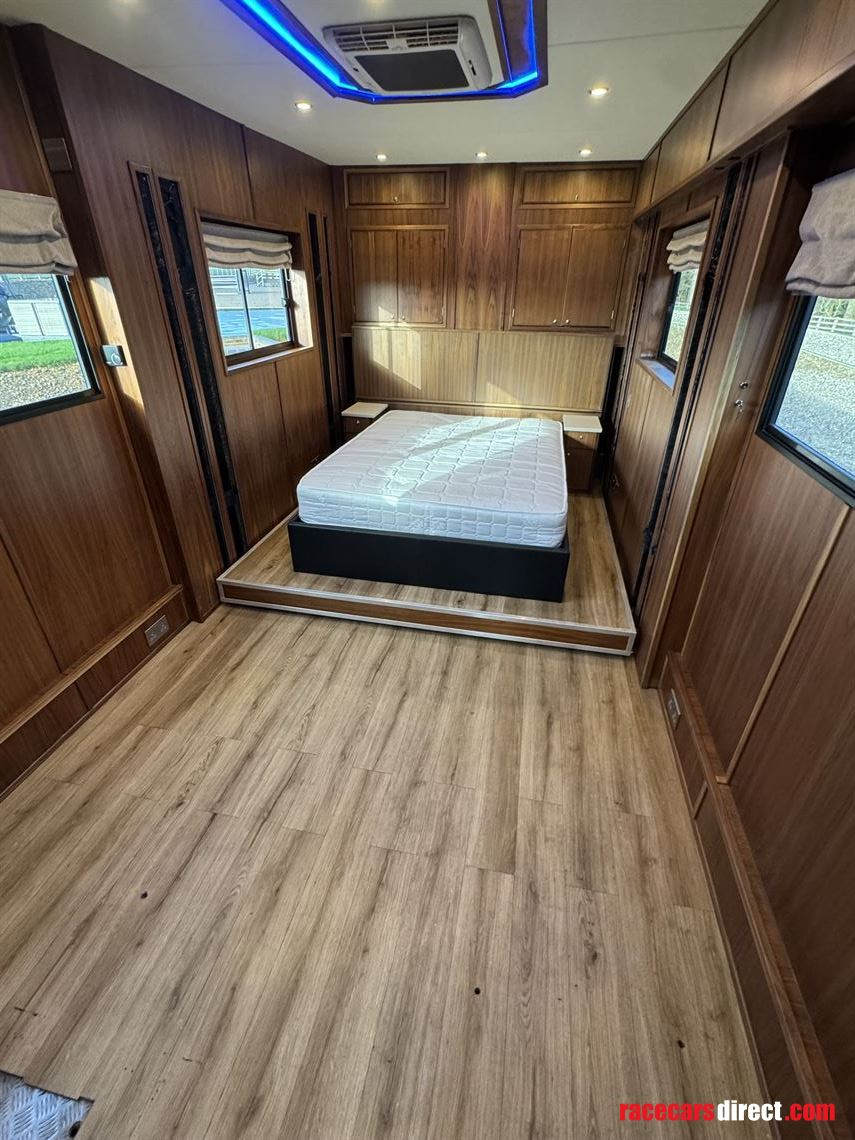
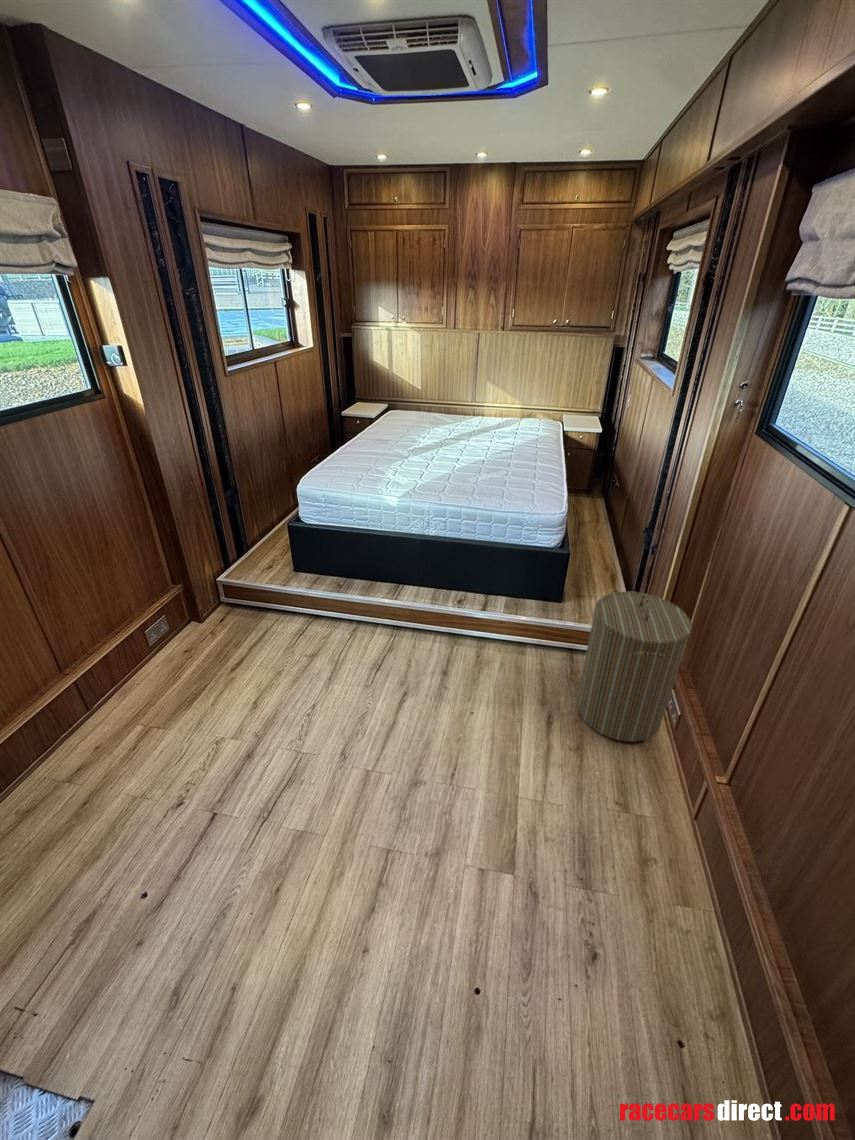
+ laundry hamper (631, 658)
